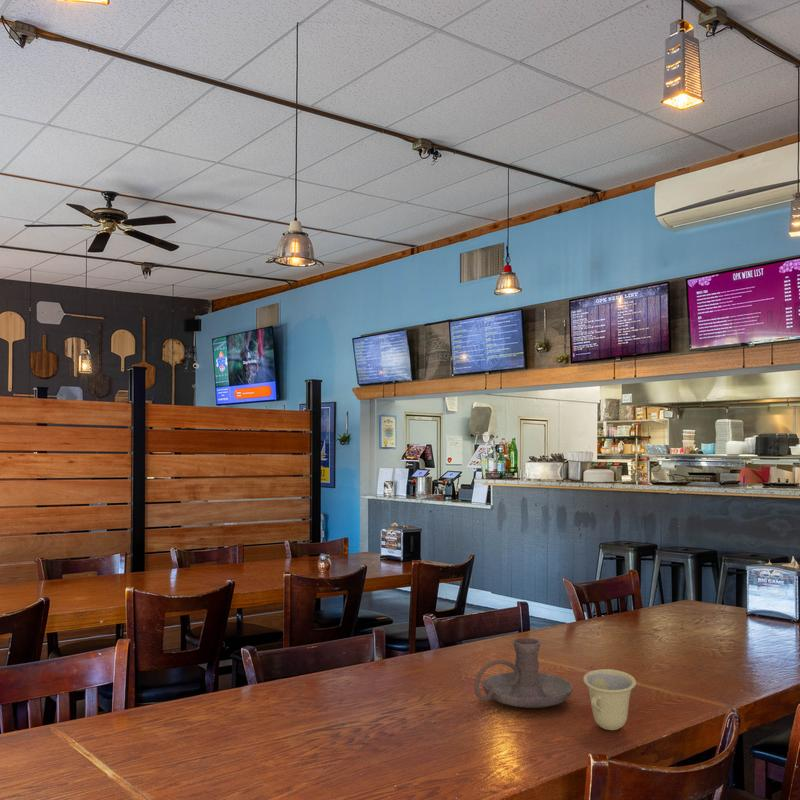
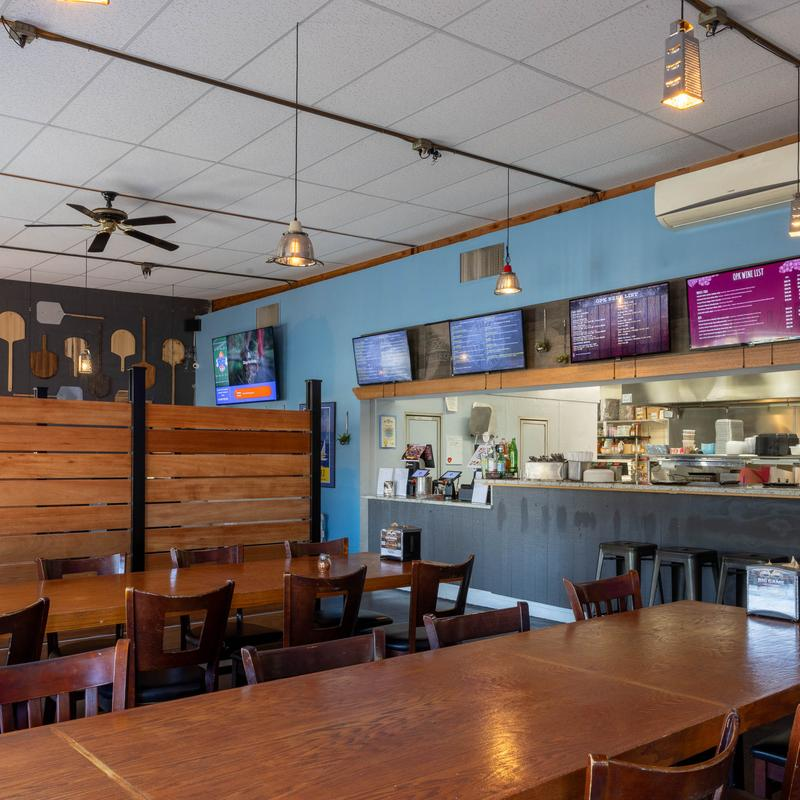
- cup (609, 702)
- candle holder (519, 672)
